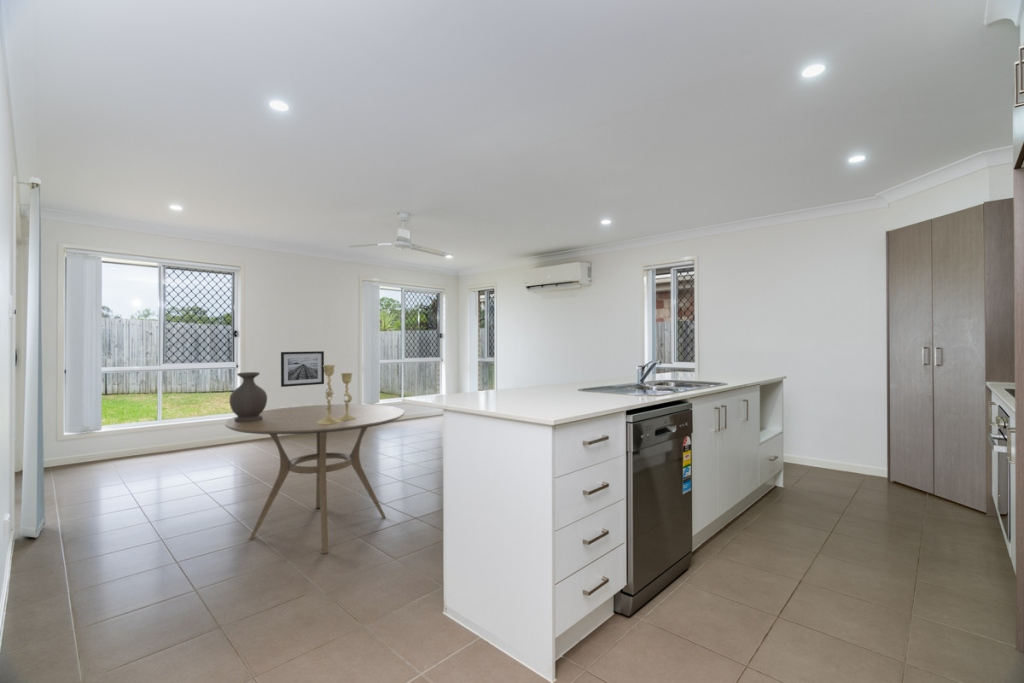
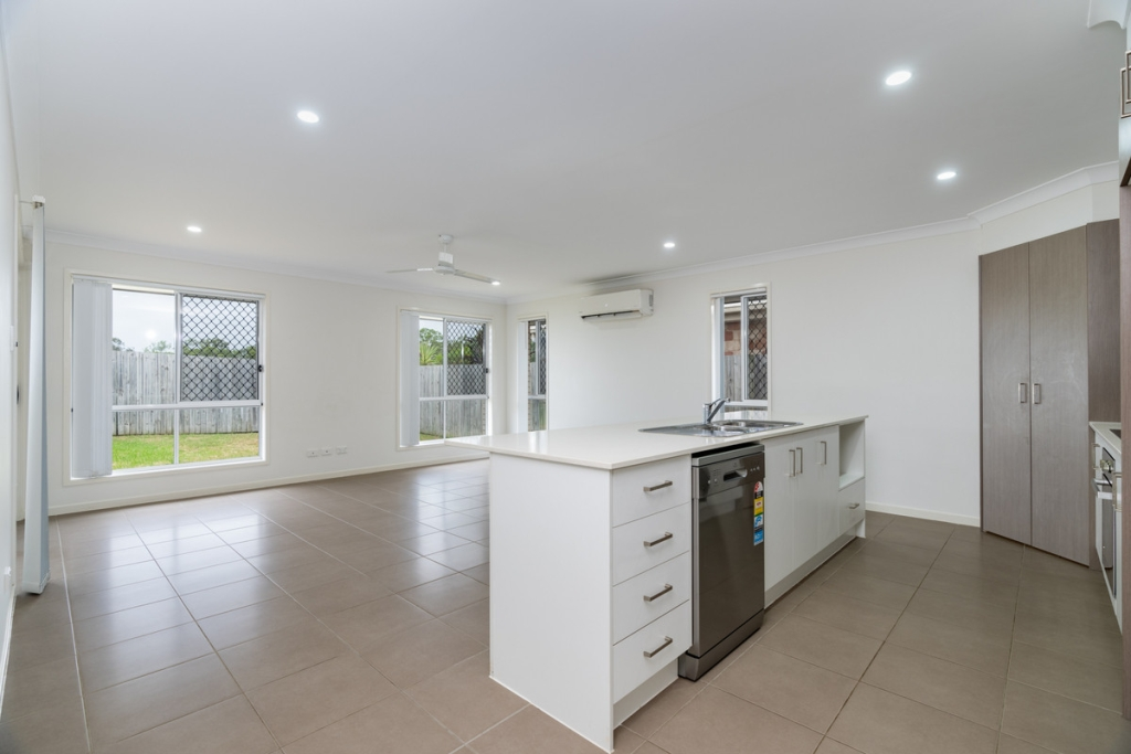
- vase (248, 396)
- candlestick (333, 392)
- wall art (303, 368)
- dining table (321, 471)
